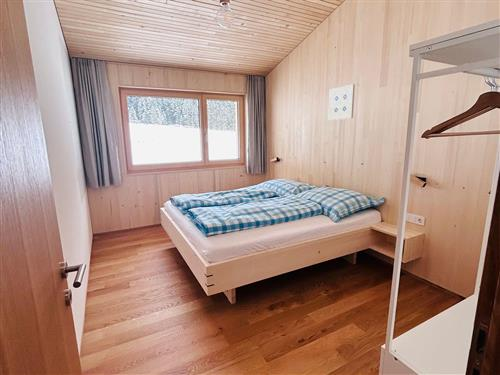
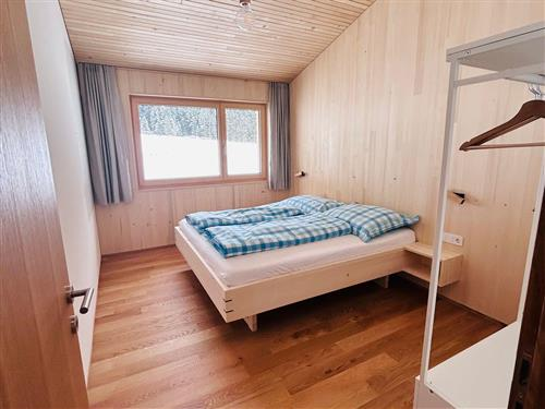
- wall art (340, 103)
